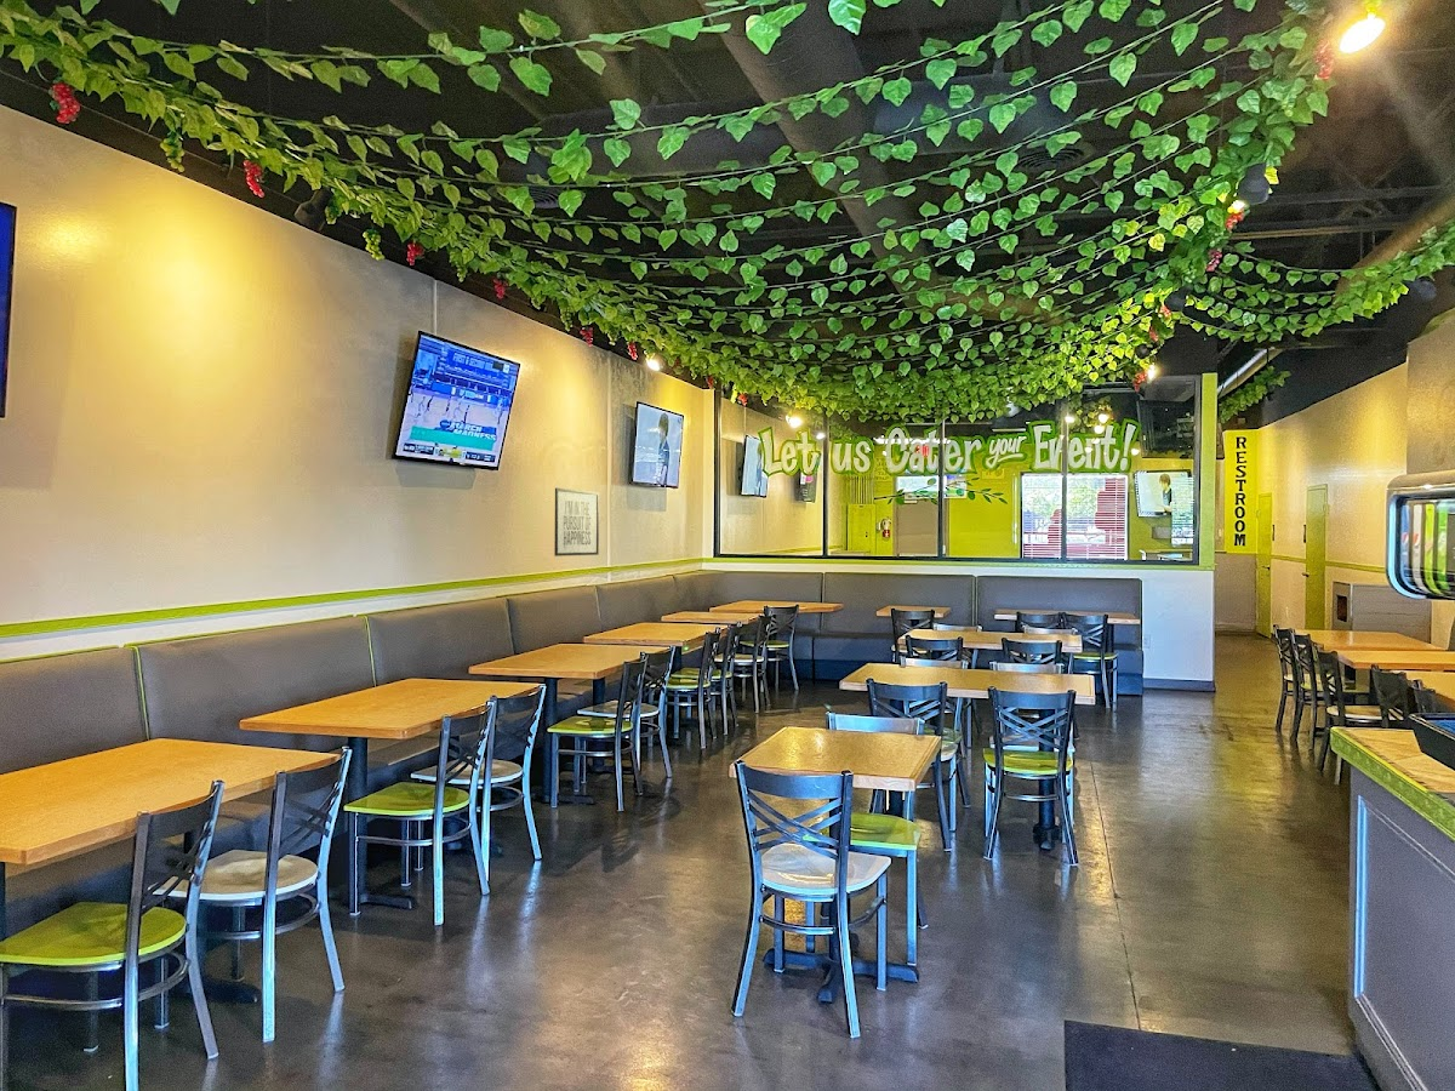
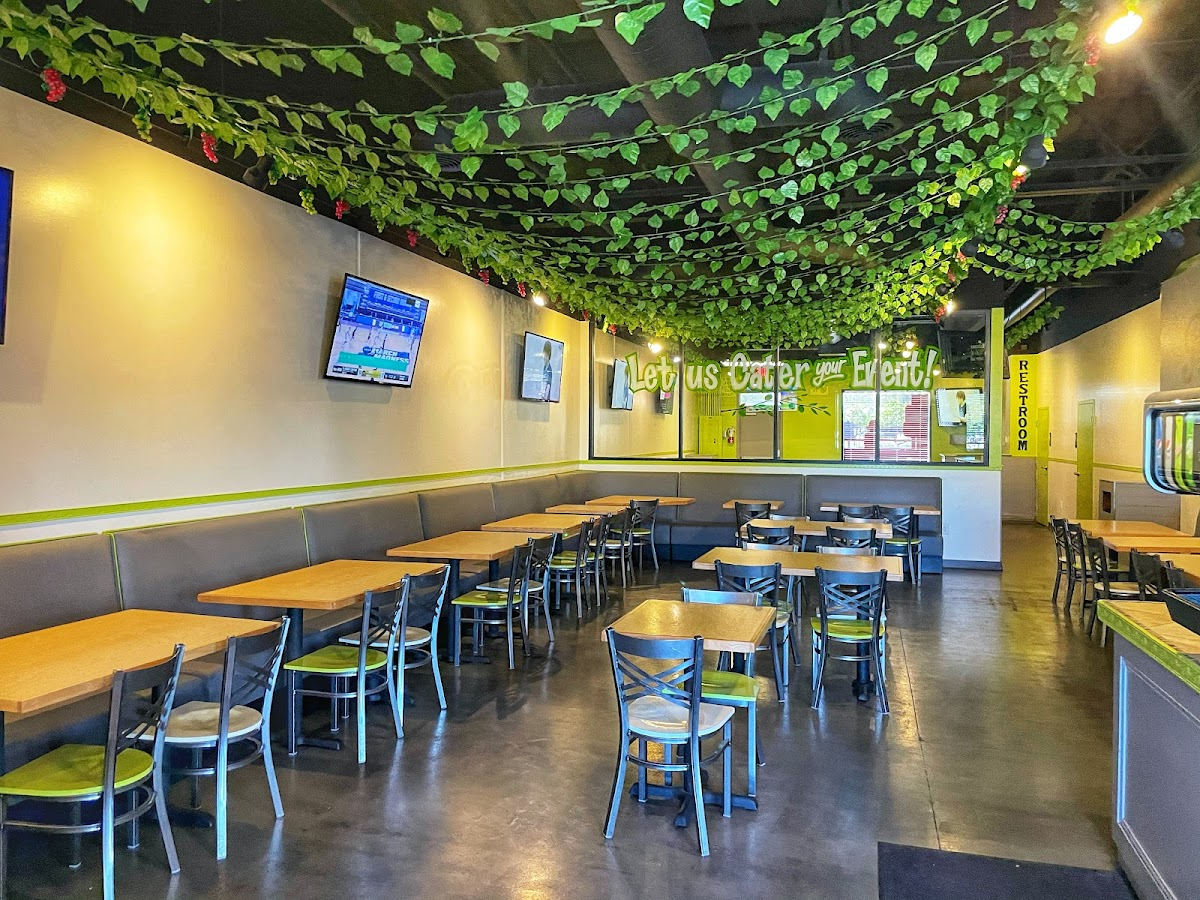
- mirror (577, 522)
